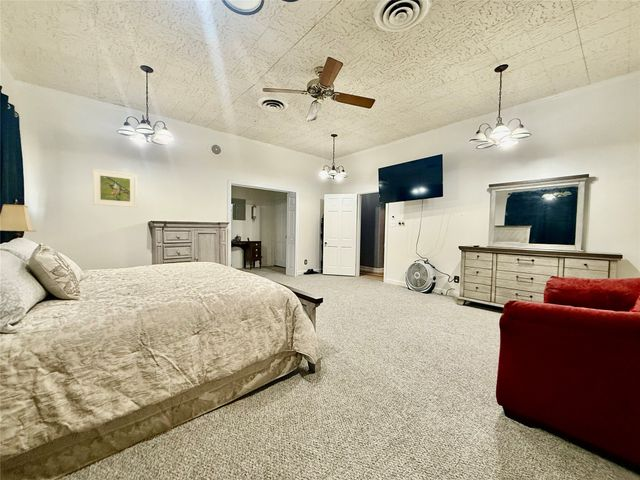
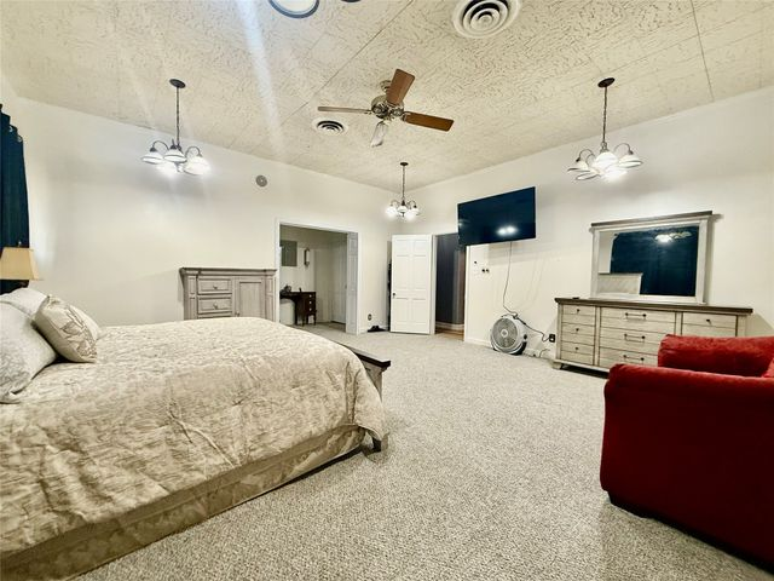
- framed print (115, 189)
